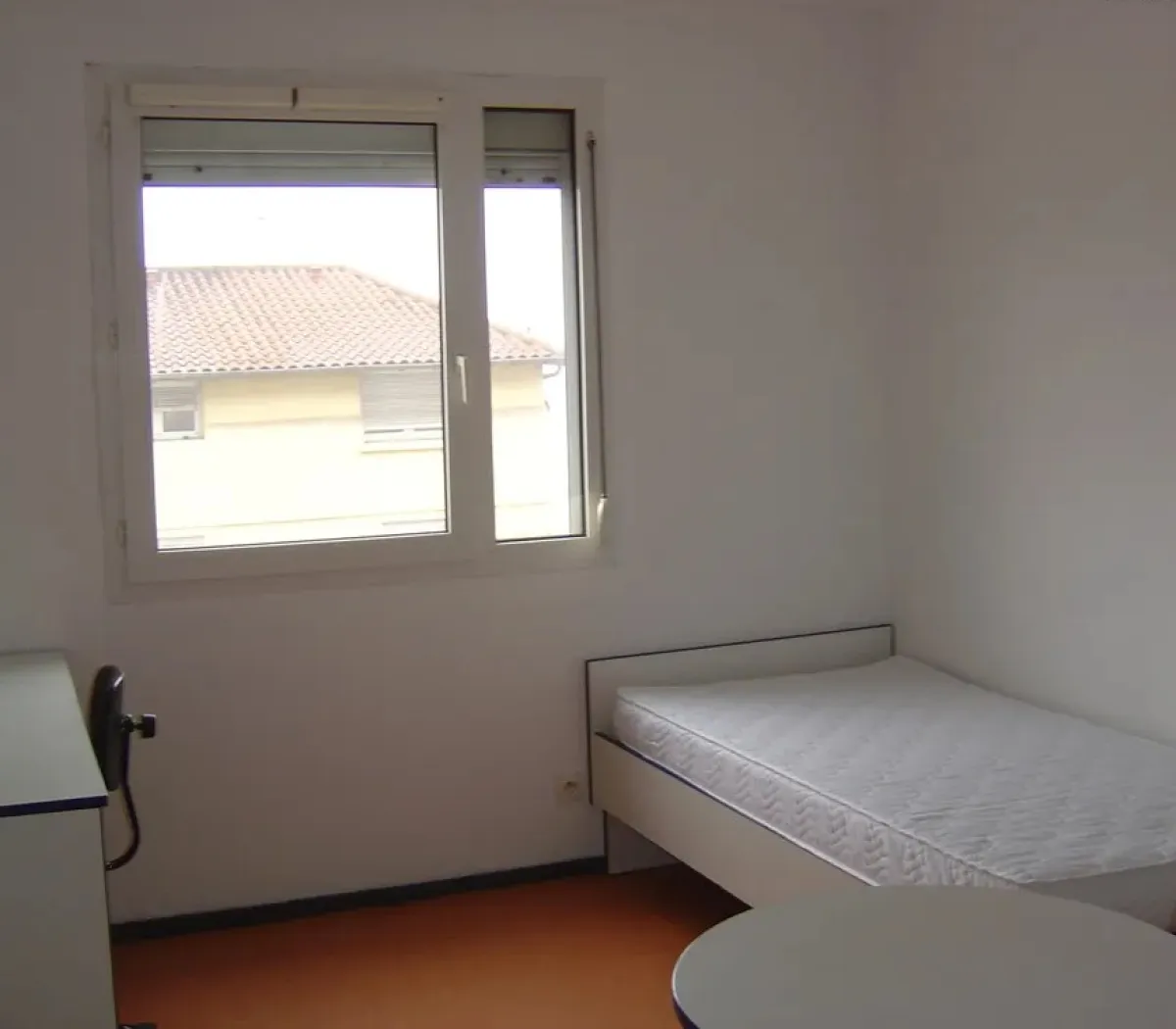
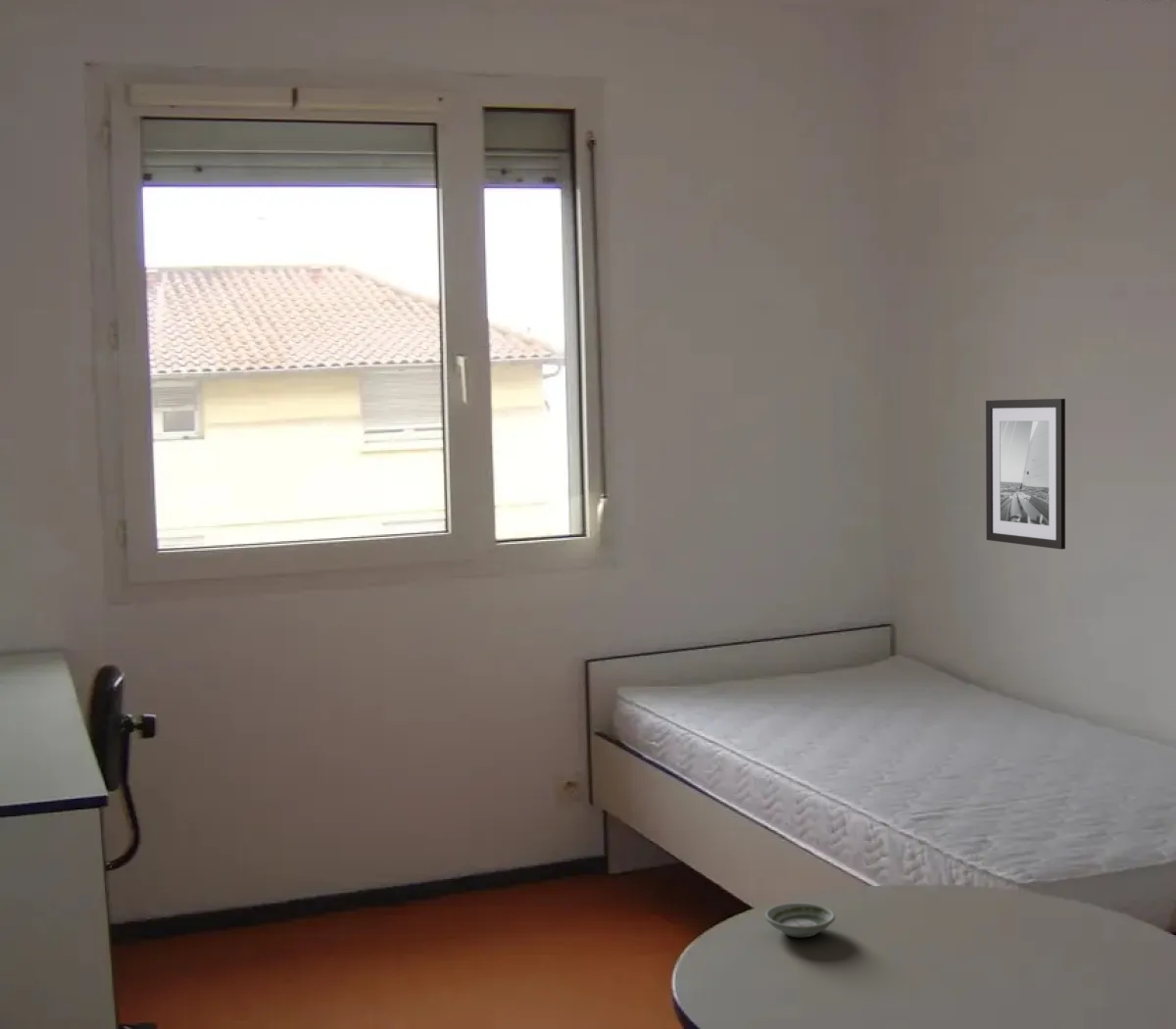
+ wall art (1024, 471)
+ saucer (800, 922)
